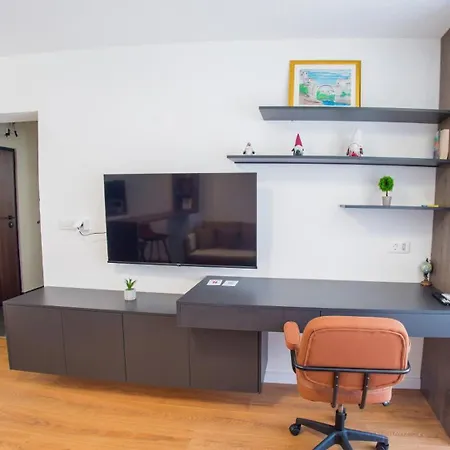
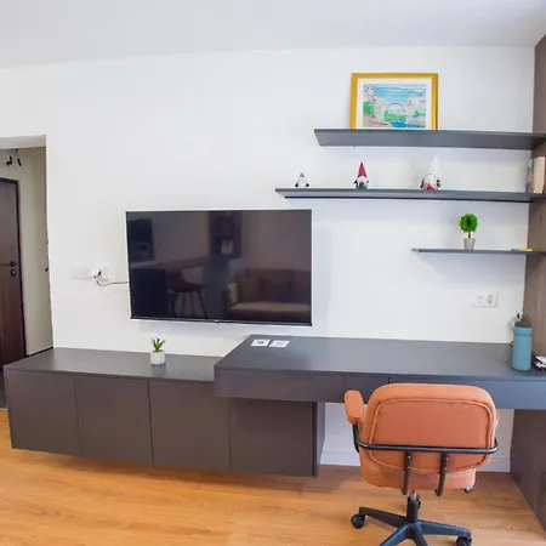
+ water bottle (522, 343)
